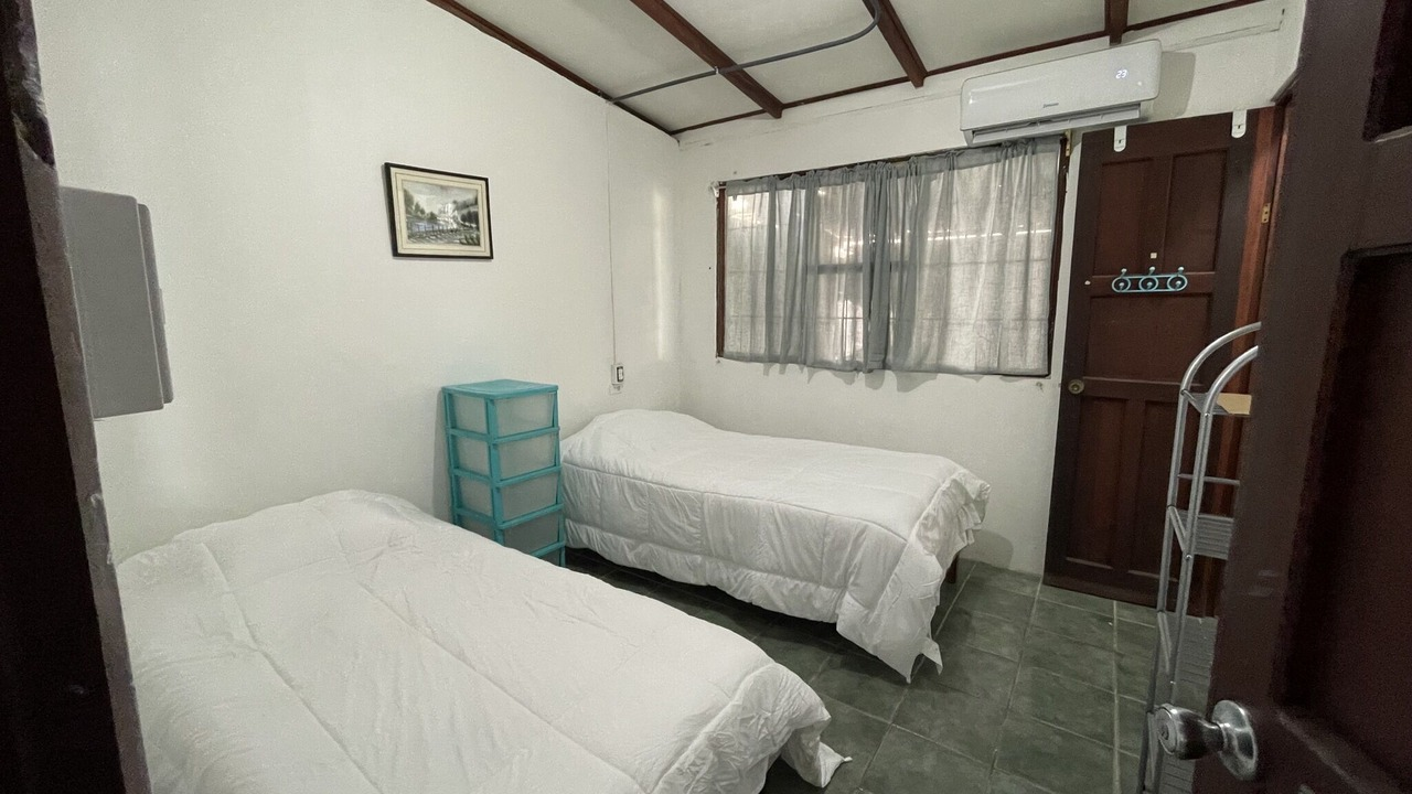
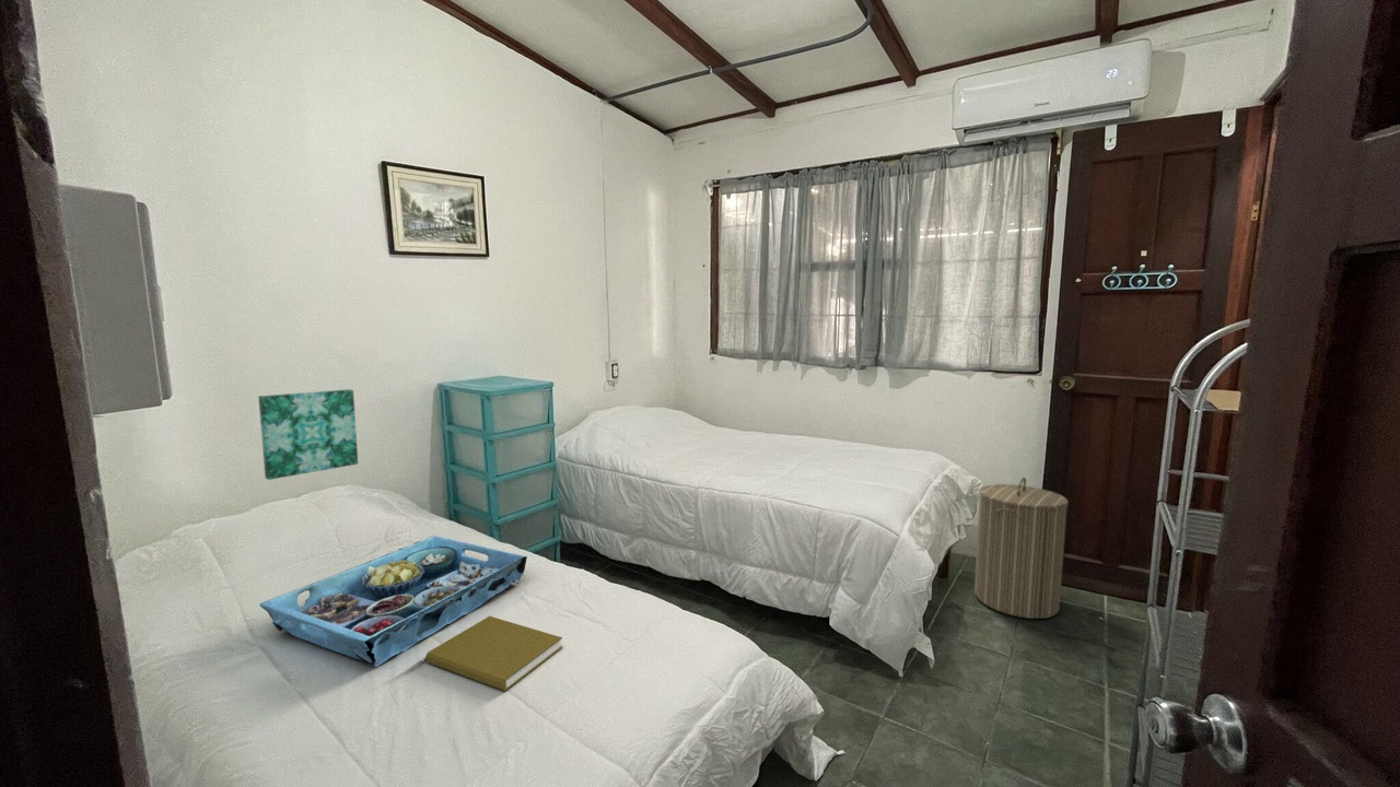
+ serving tray (406, 588)
+ wall art (311, 432)
+ laundry hamper (1019, 539)
+ book (495, 649)
